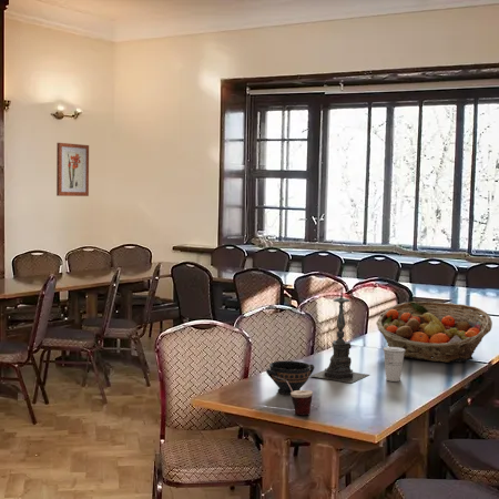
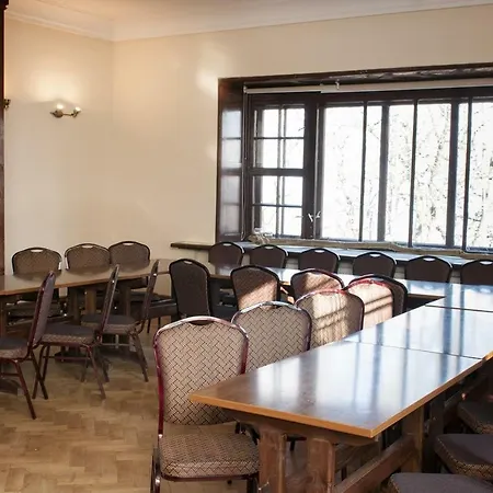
- wall art (72, 170)
- cup (394, 364)
- bowl (289, 378)
- fruit basket (432, 330)
- cup (292, 395)
- candle holder (340, 330)
